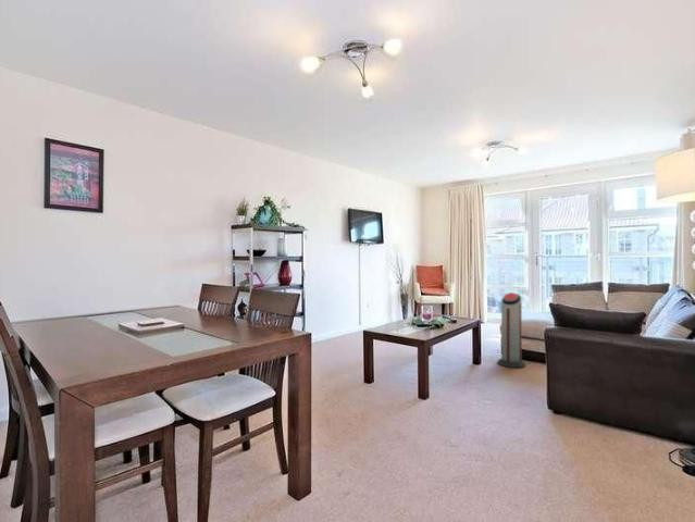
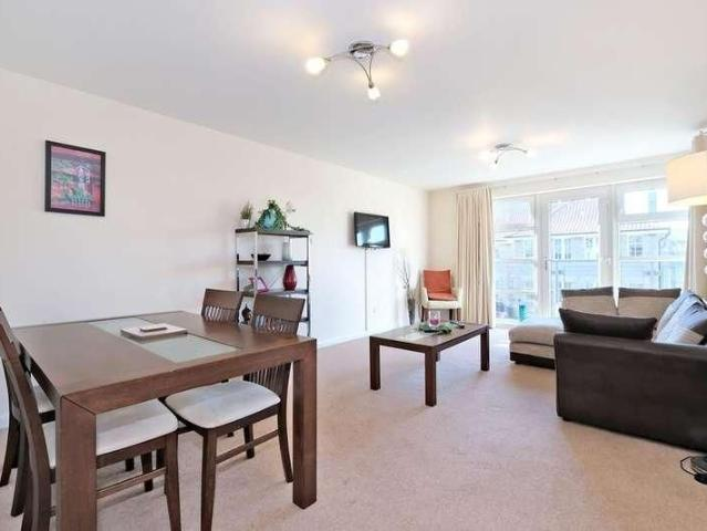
- air purifier (511, 328)
